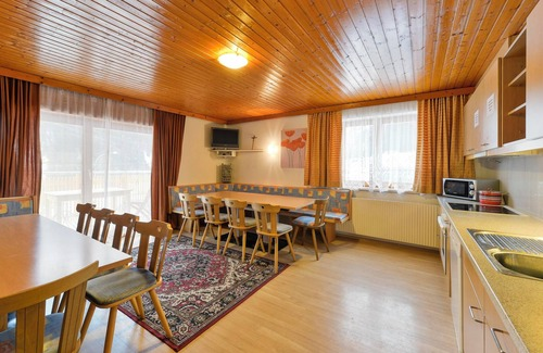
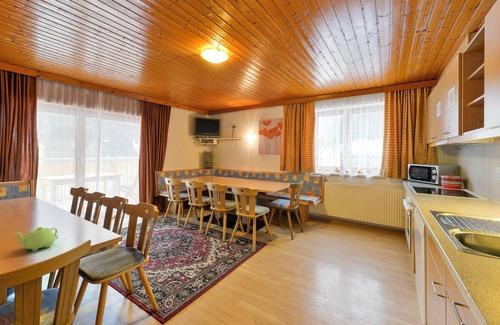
+ teapot (37, 237)
